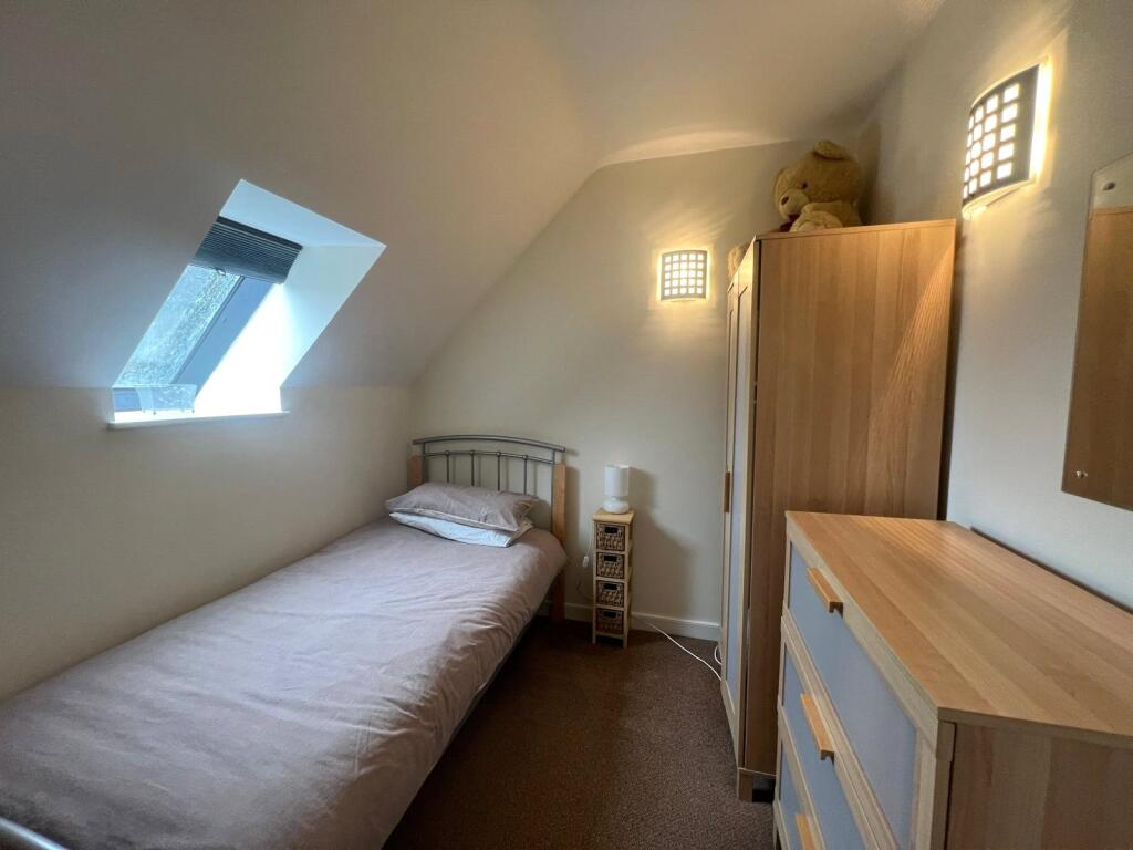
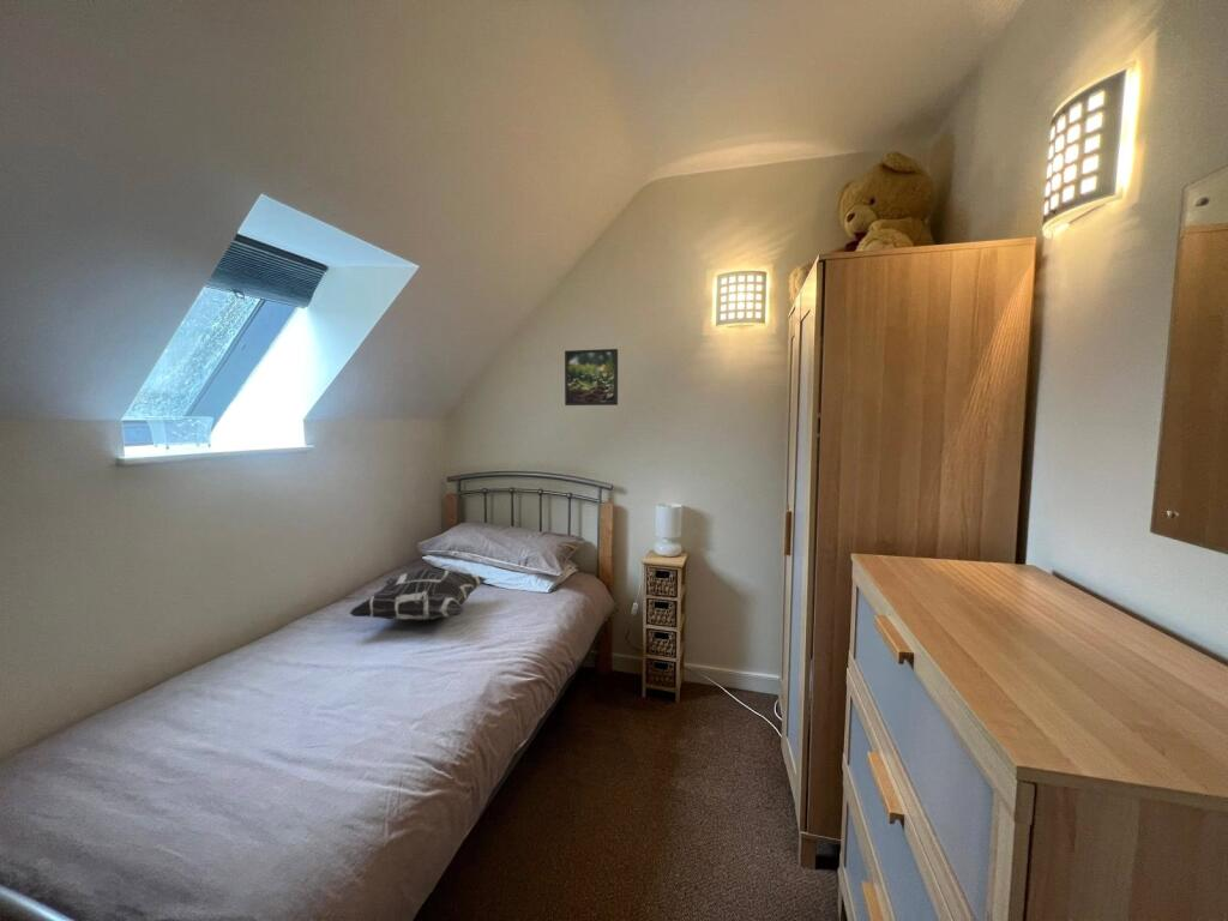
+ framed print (590, 378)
+ decorative pillow (423, 592)
